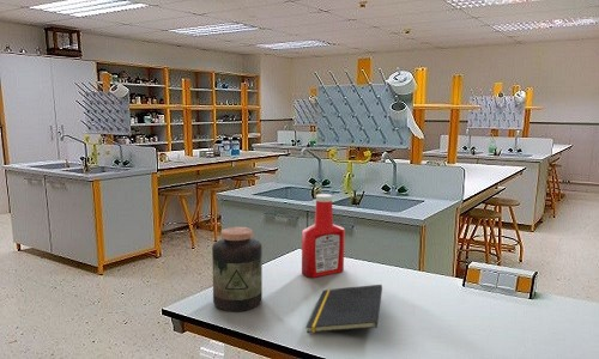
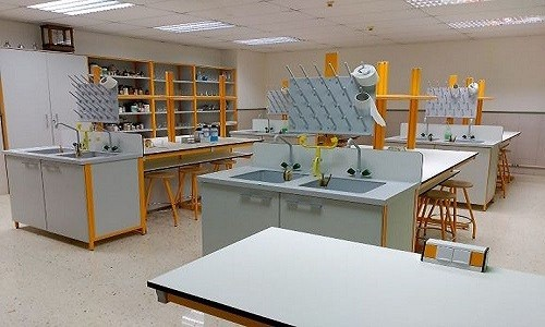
- notepad (346, 306)
- soap bottle (323, 233)
- jar (237, 266)
